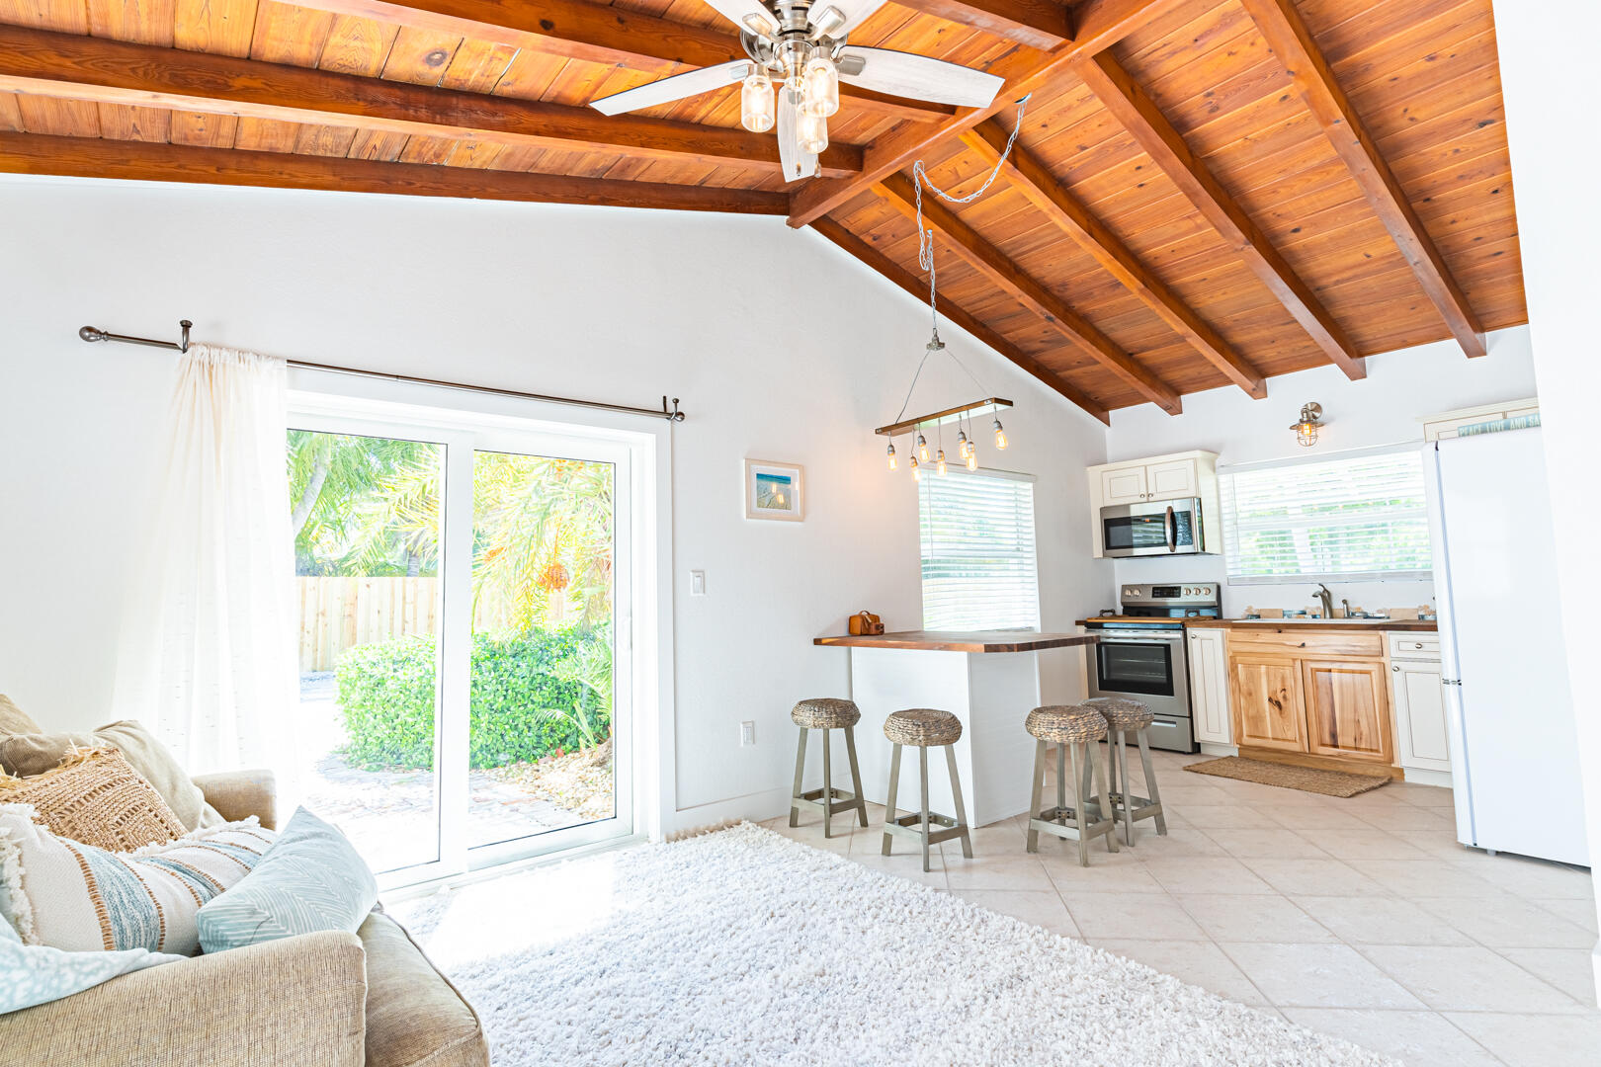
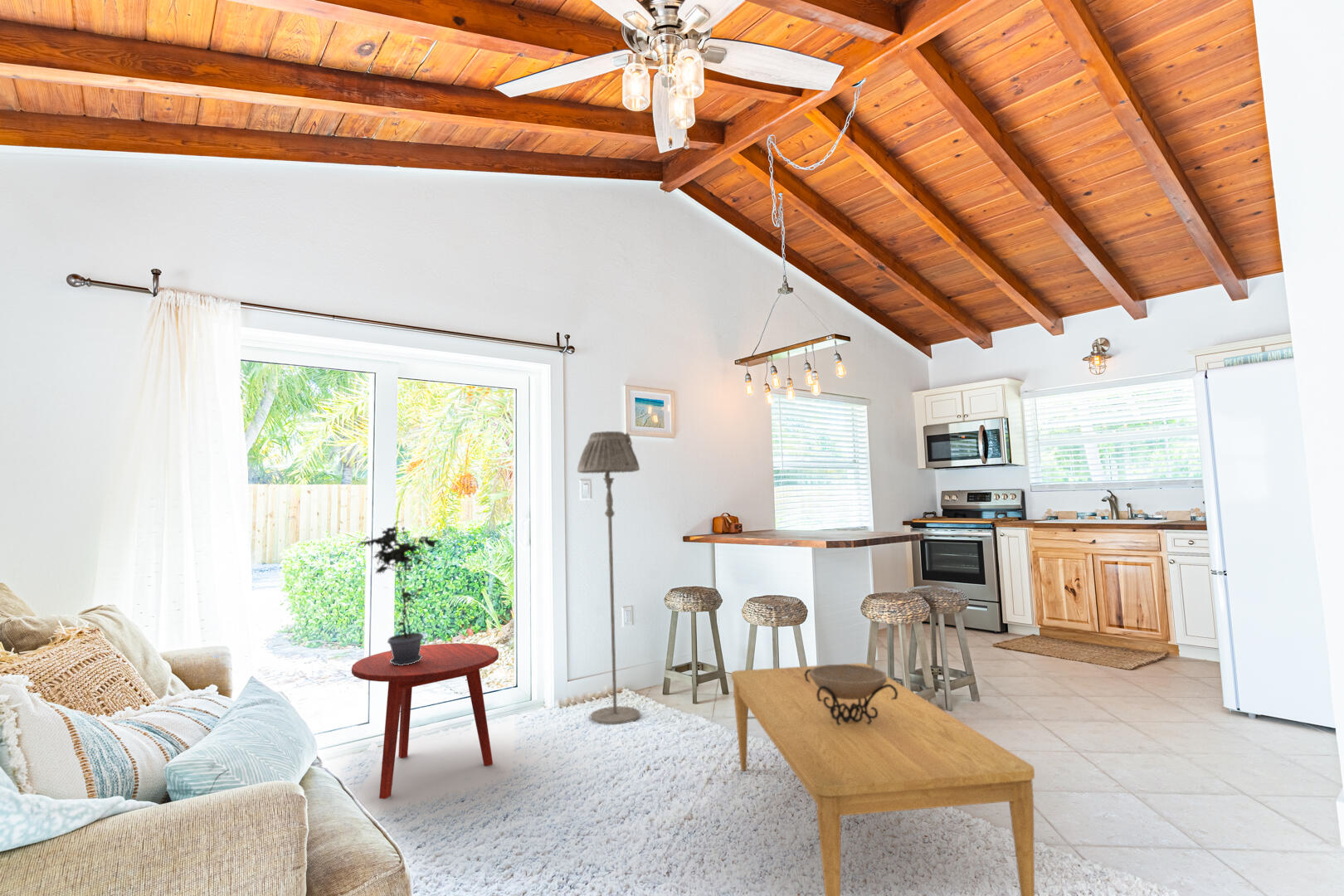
+ coffee table (850, 768)
+ floor lamp (611, 572)
+ side table (410, 714)
+ decorative bowl (849, 696)
+ potted plant (402, 591)
